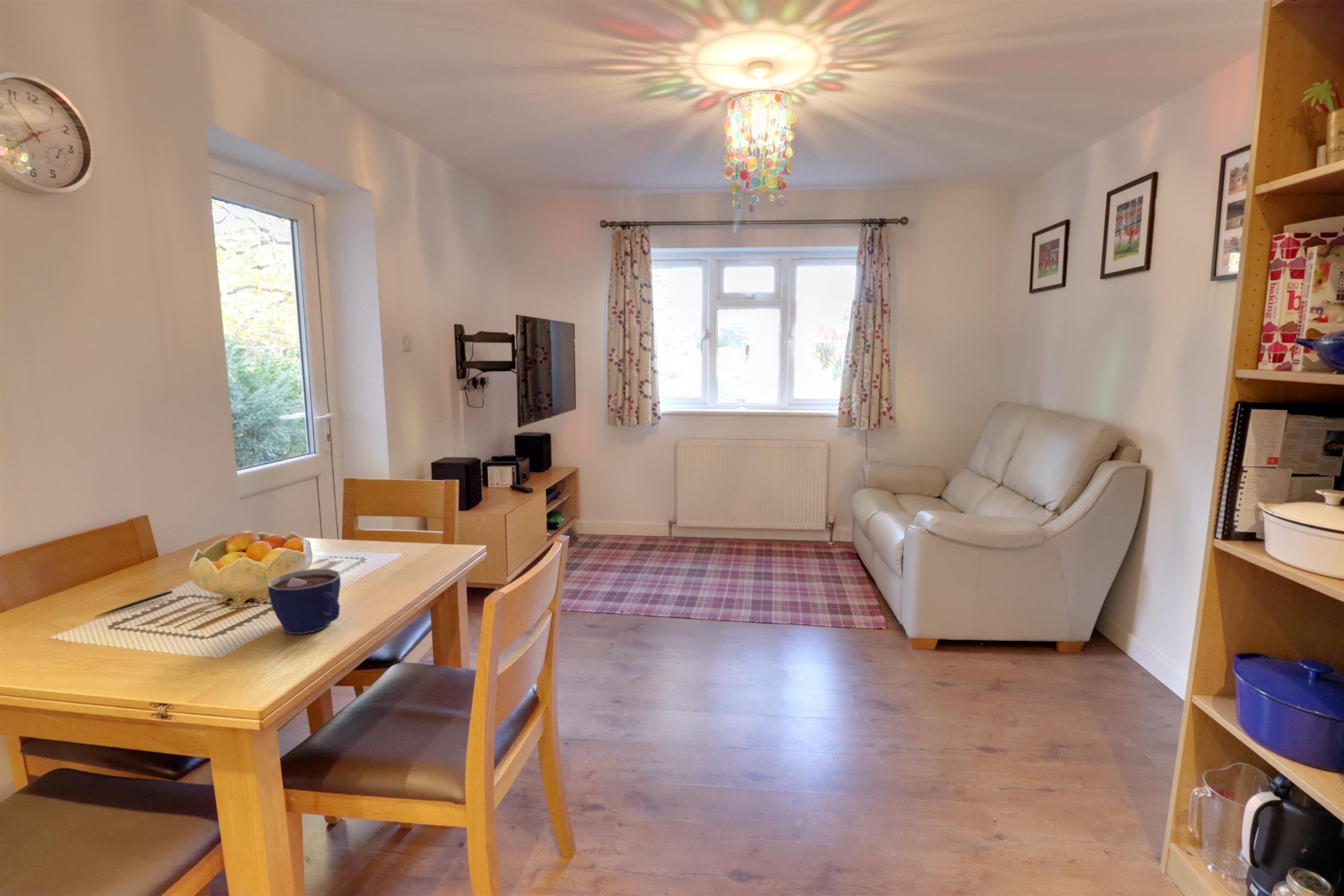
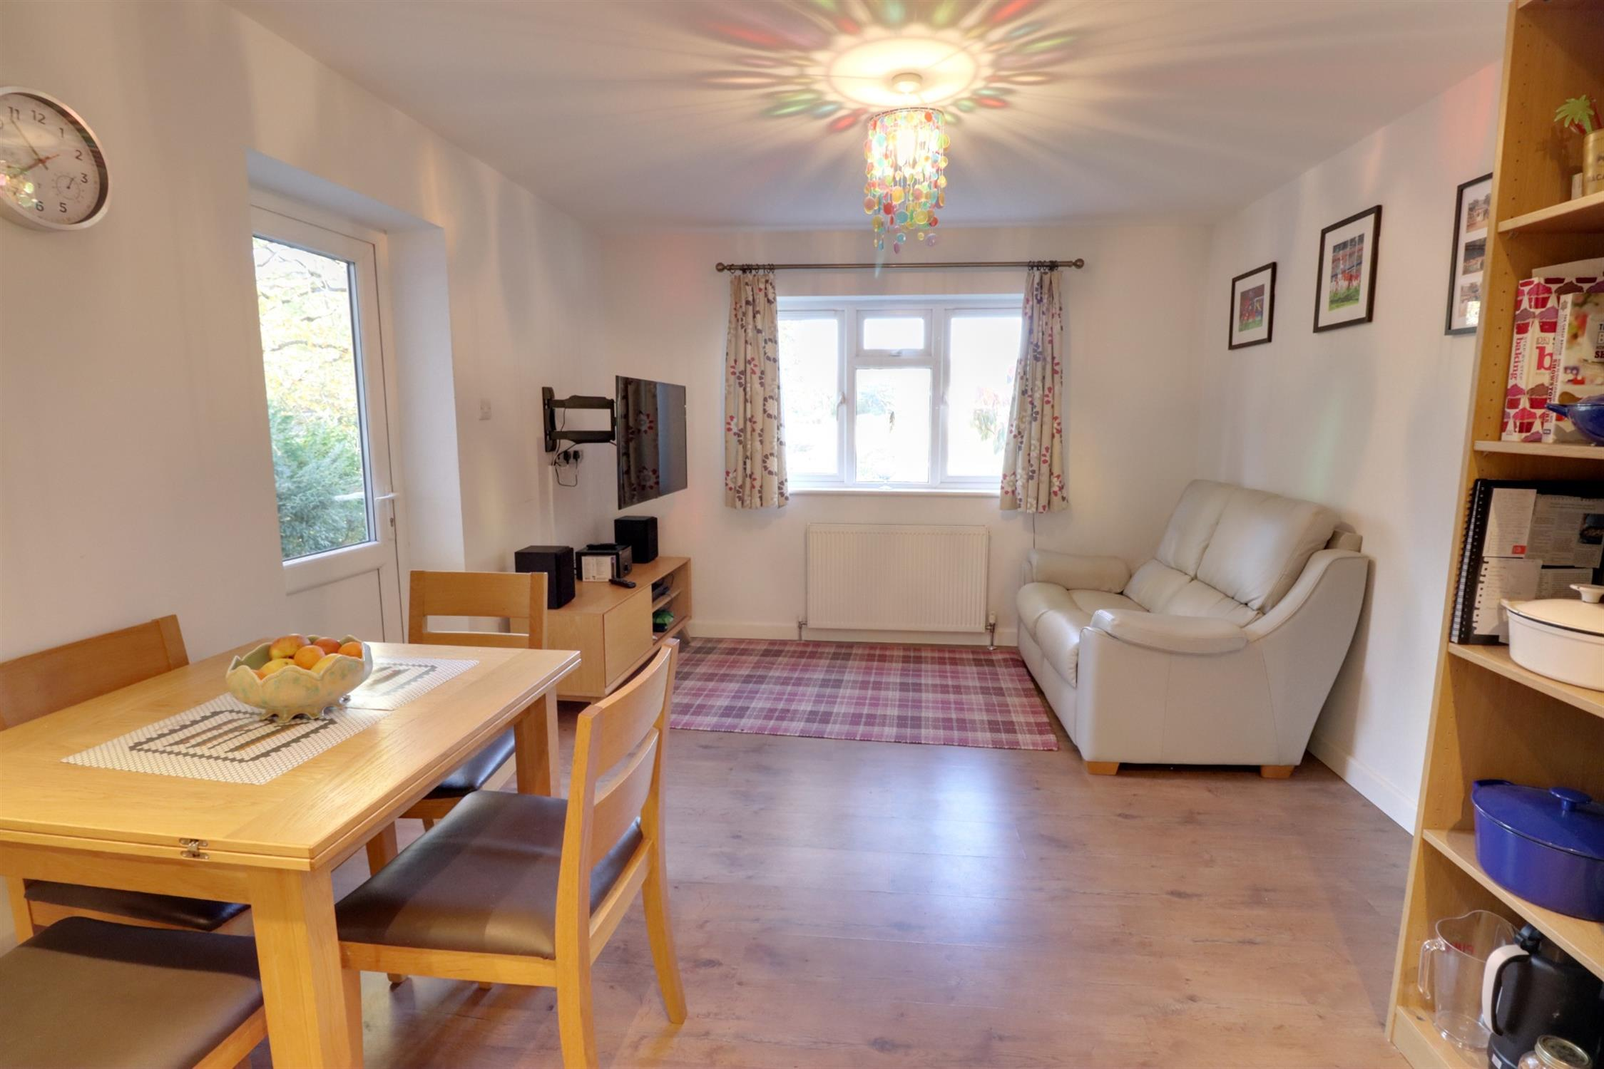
- cup (313, 603)
- pen (134, 603)
